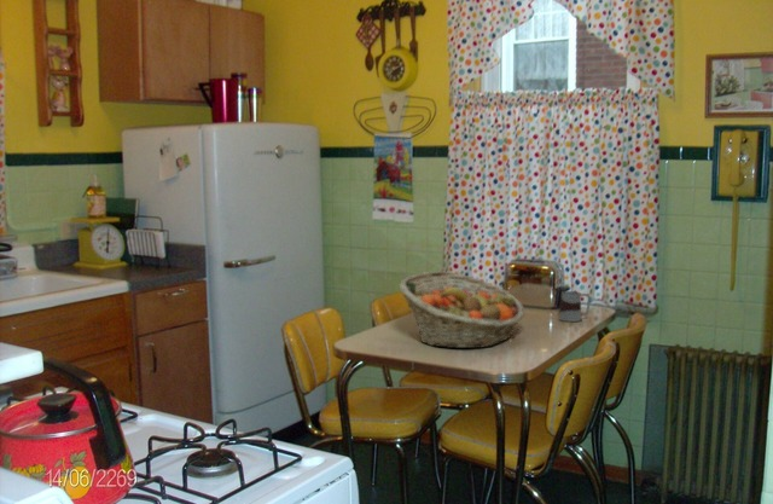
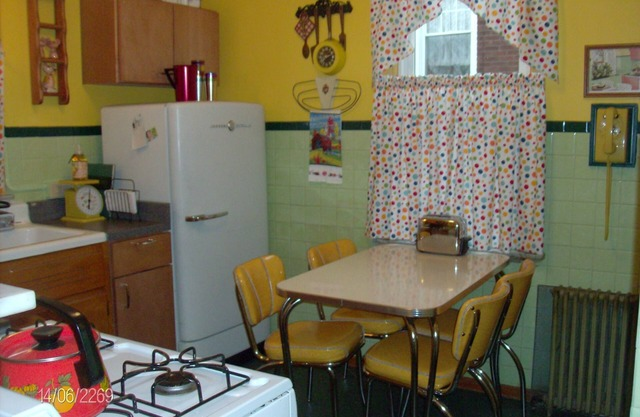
- mug (574, 306)
- fruit basket (461, 307)
